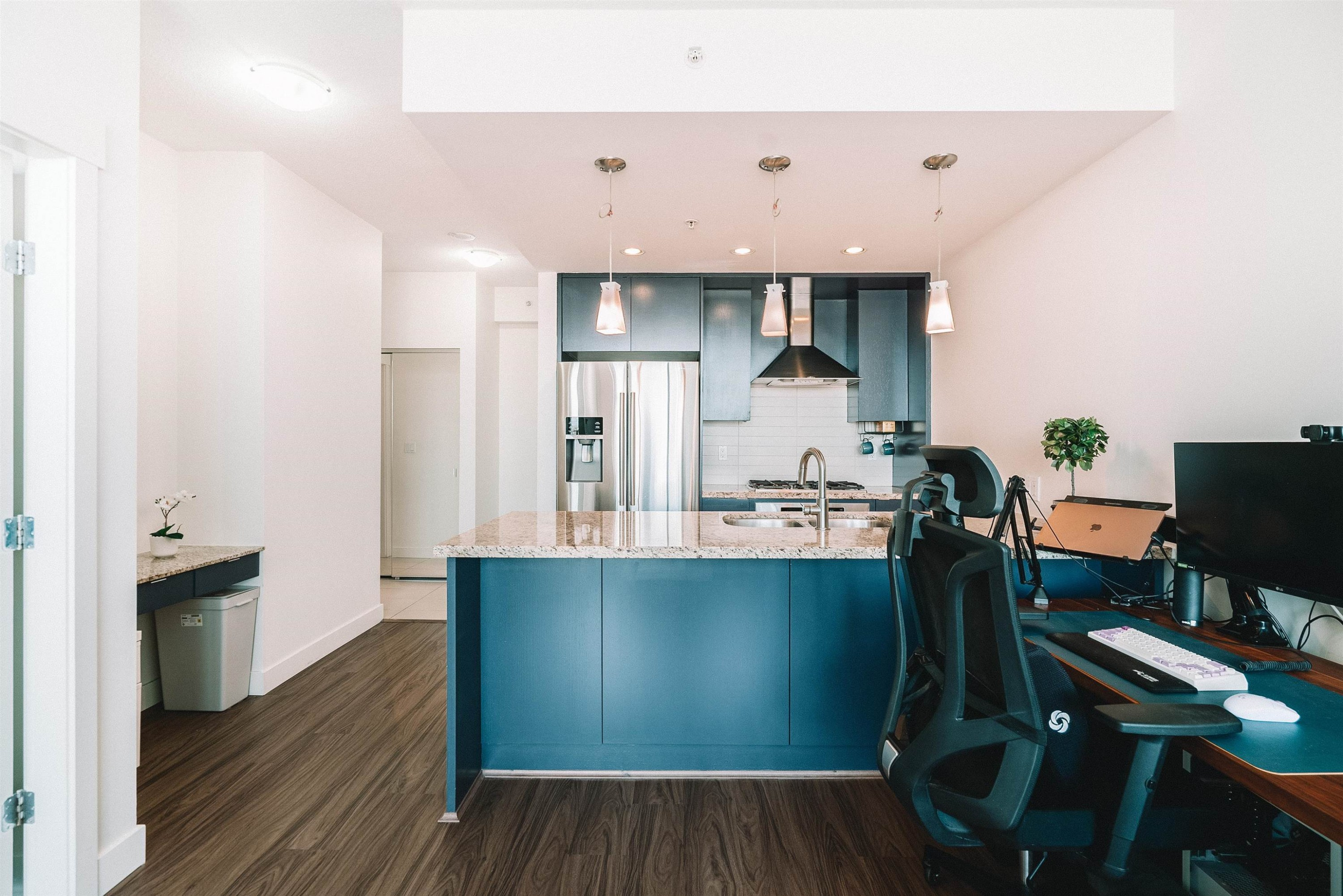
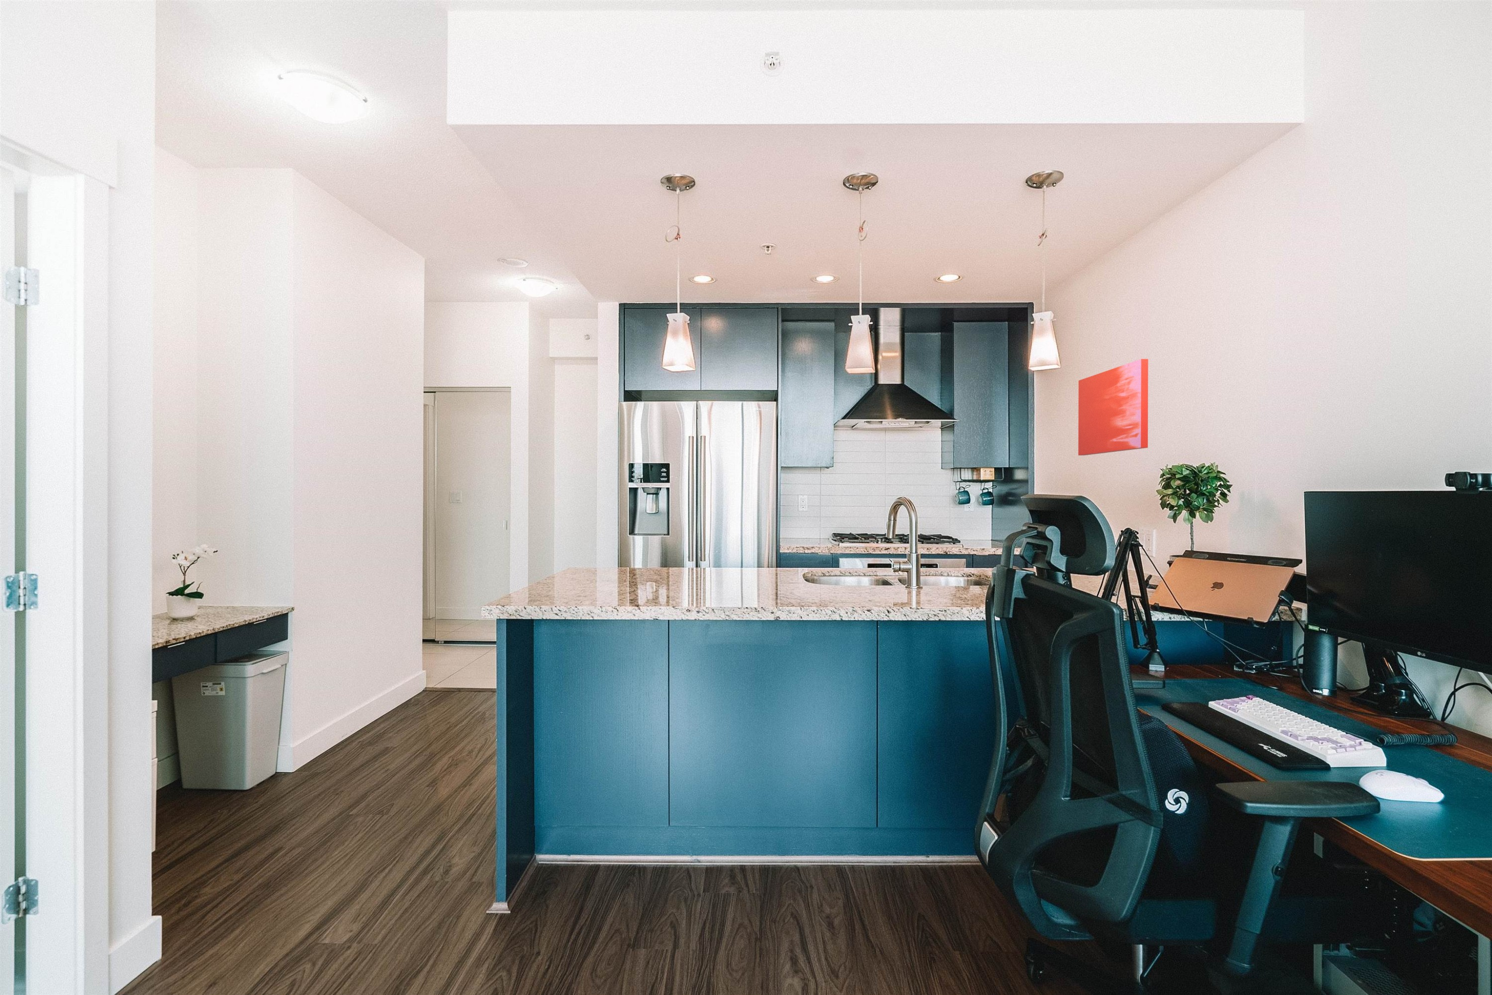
+ wall art (1110, 411)
